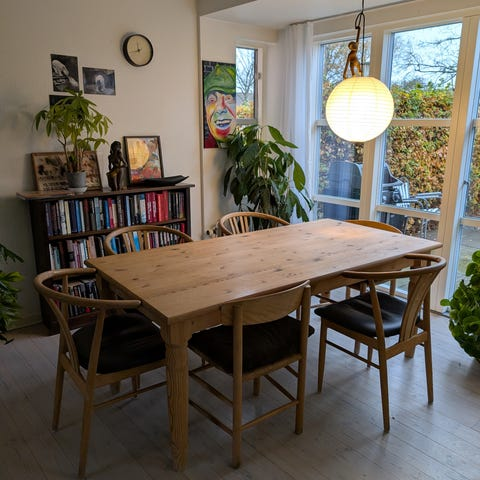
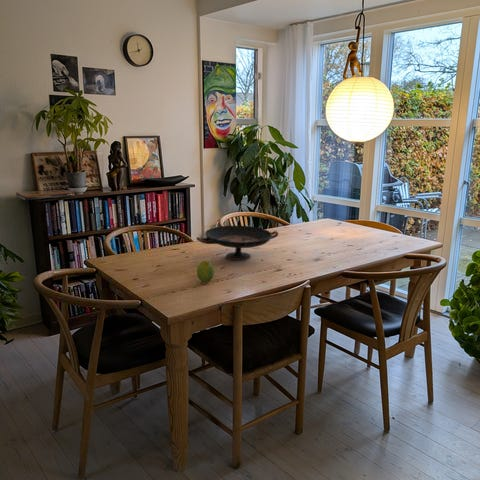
+ decorative bowl (238, 244)
+ fruit (205, 271)
